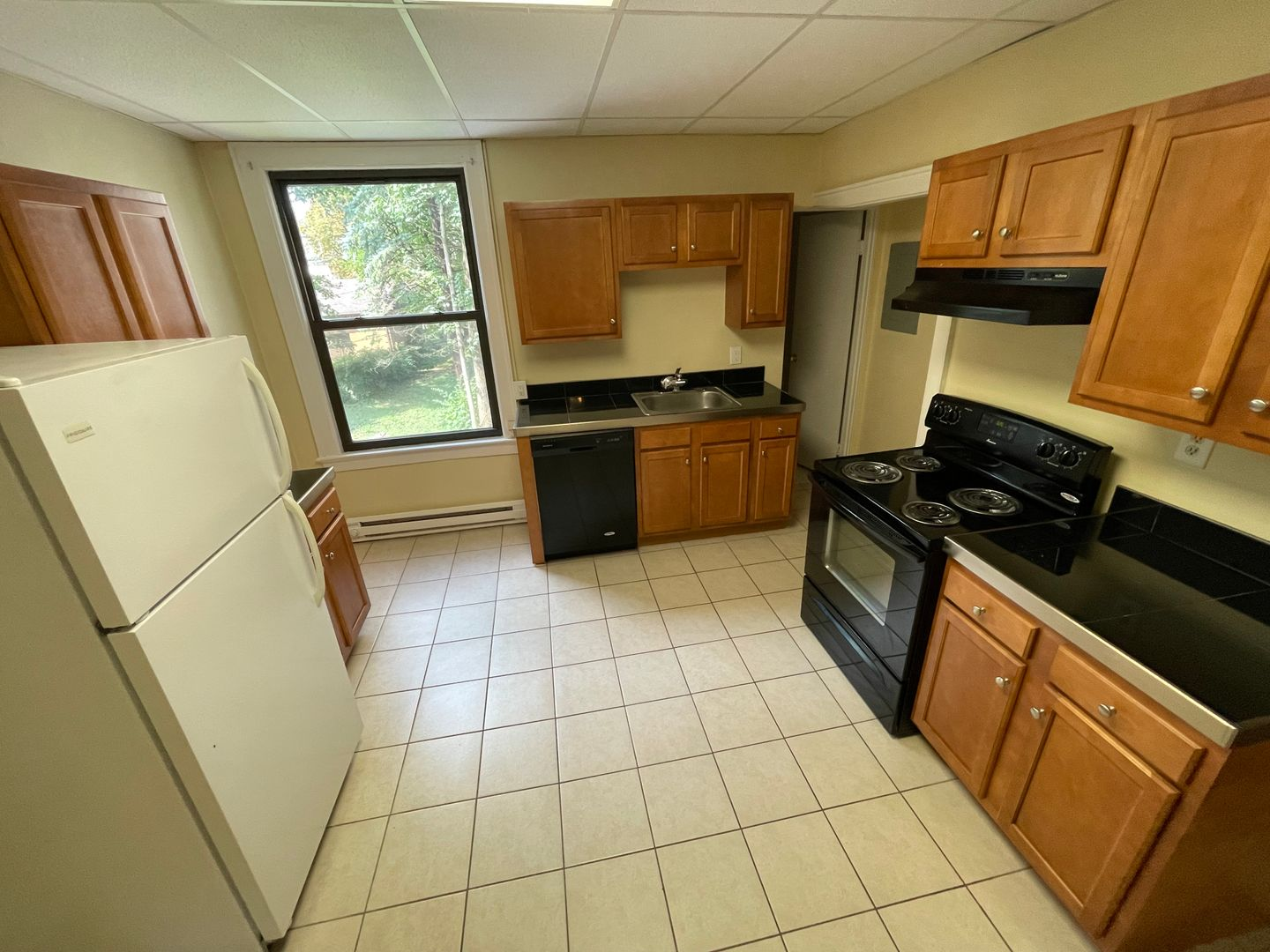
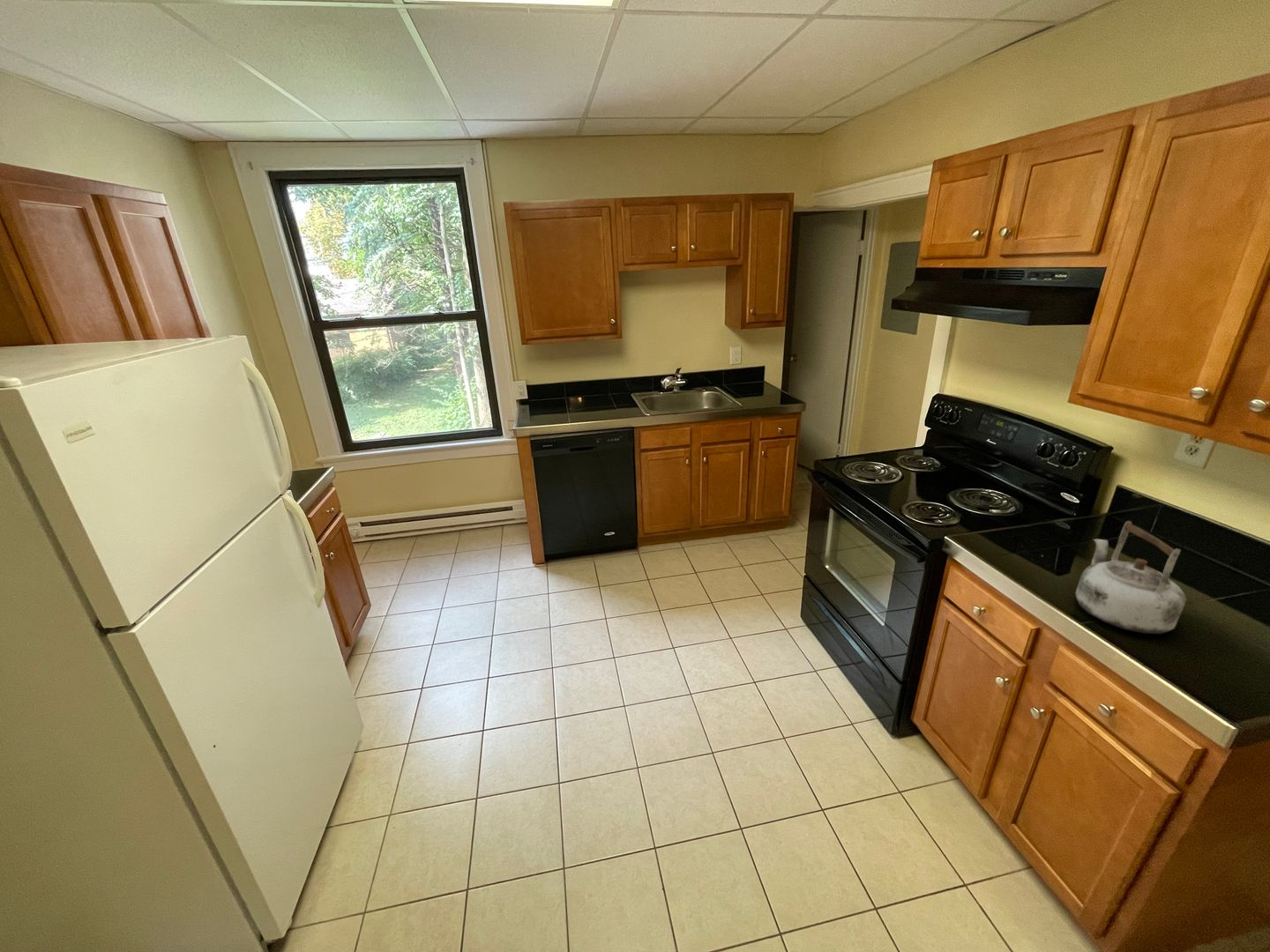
+ kettle (1128, 570)
